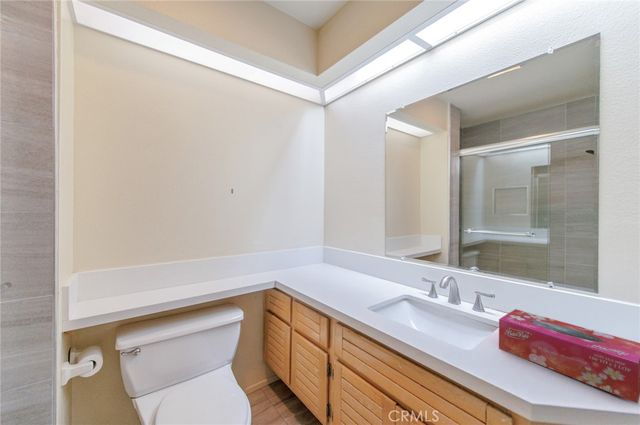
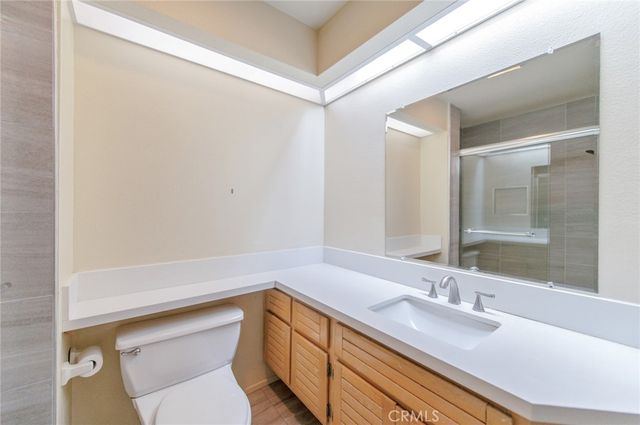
- tissue box (563, 346)
